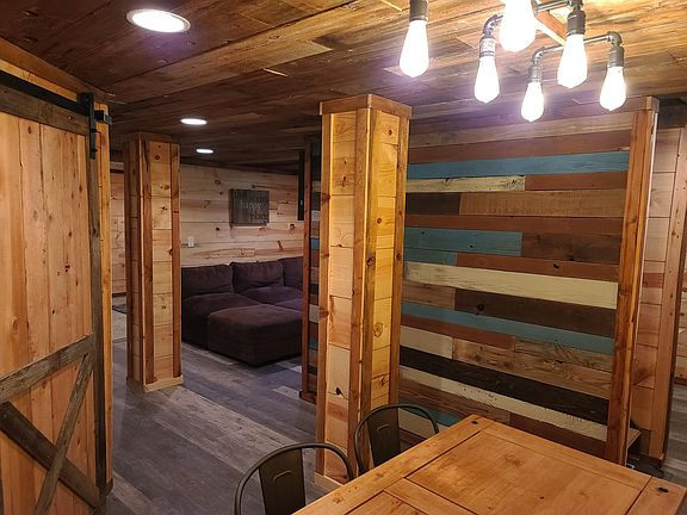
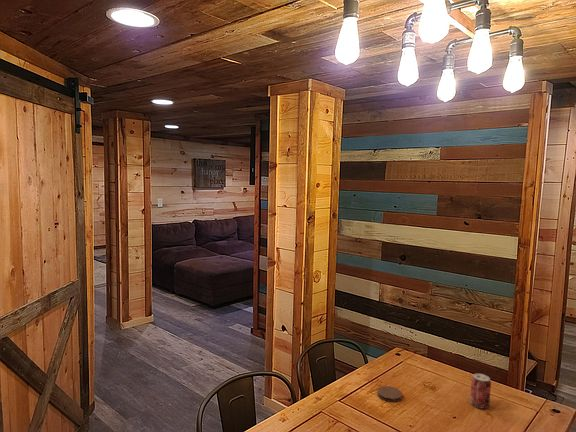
+ beverage can (480, 390)
+ coaster (389, 393)
